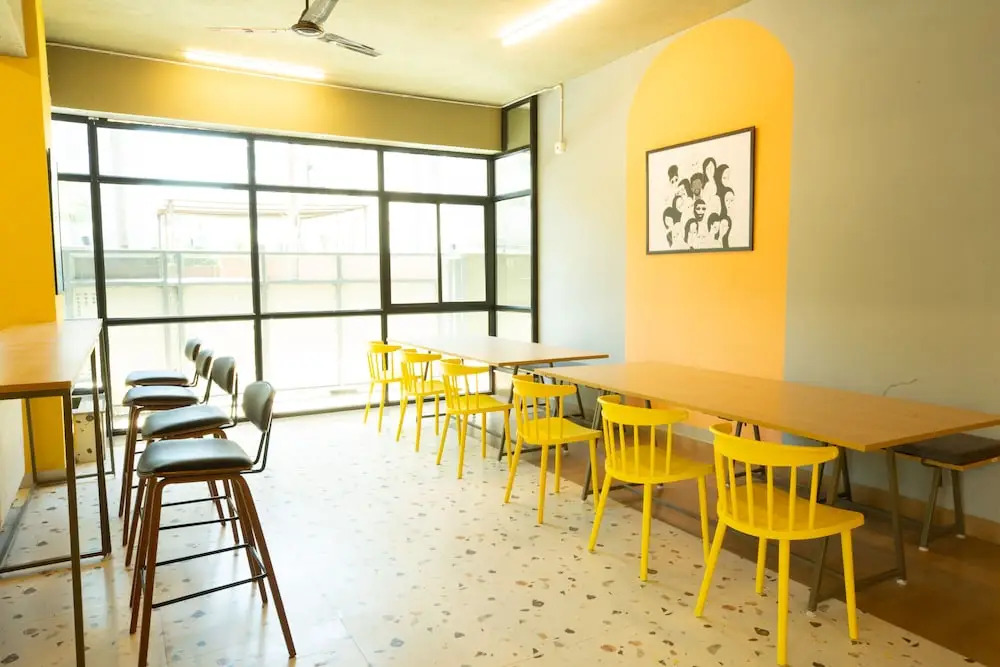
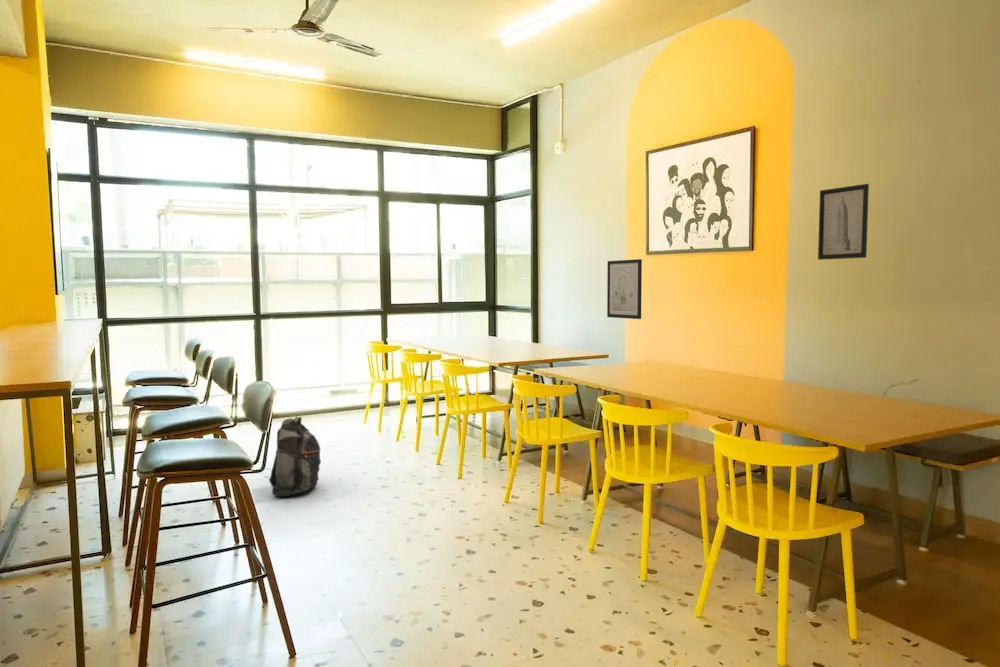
+ backpack (292, 453)
+ wall art (623, 289)
+ wall art (842, 223)
